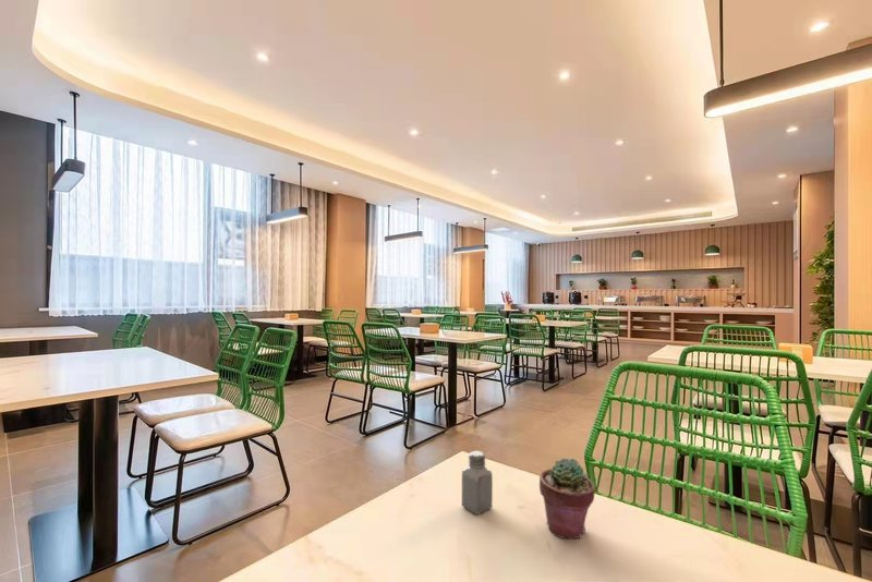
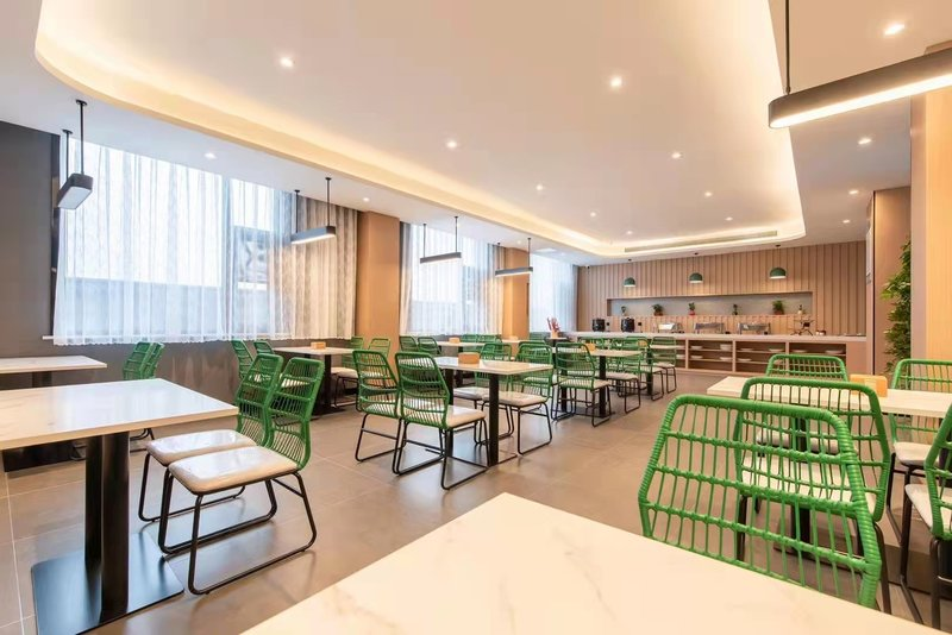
- potted succulent (566, 494)
- saltshaker (476, 480)
